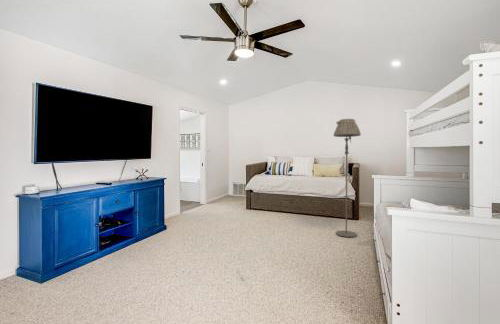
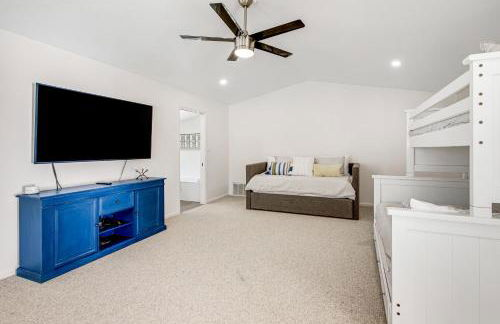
- floor lamp (346, 177)
